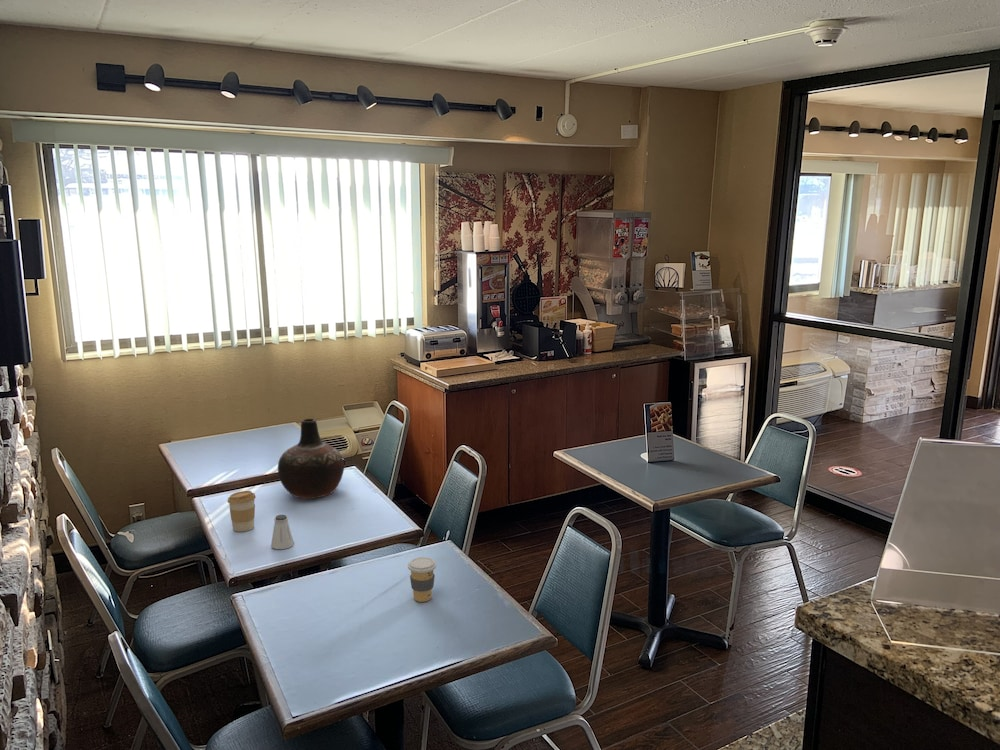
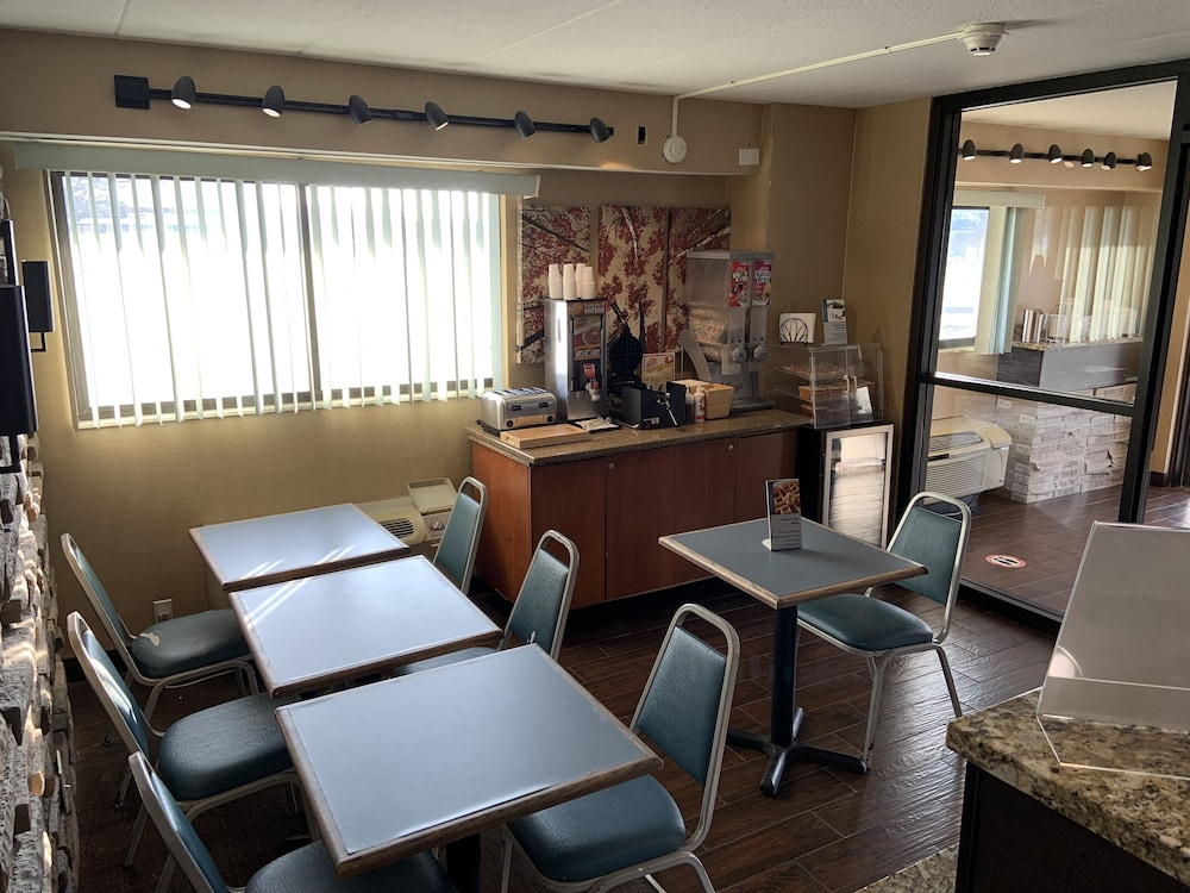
- coffee cup (422, 580)
- vase (310, 457)
- coffee cup (242, 510)
- saltshaker (281, 530)
